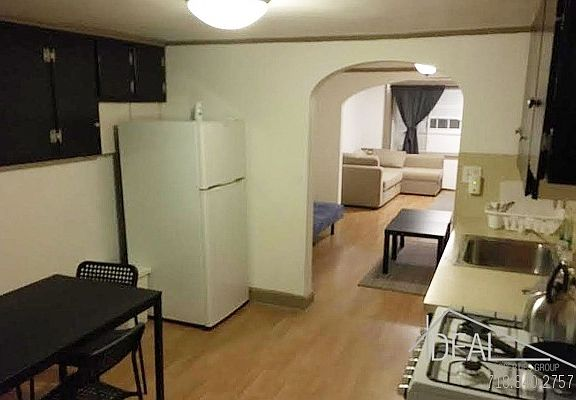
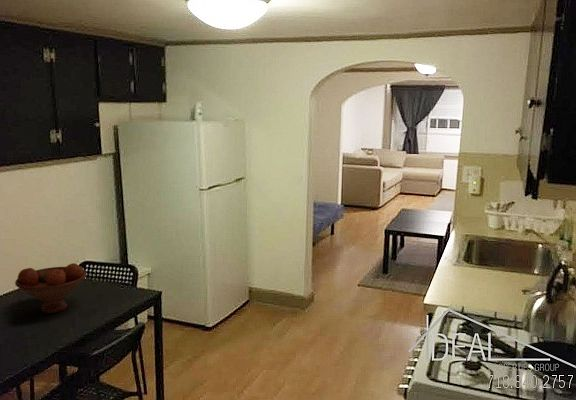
+ fruit bowl (52, 286)
